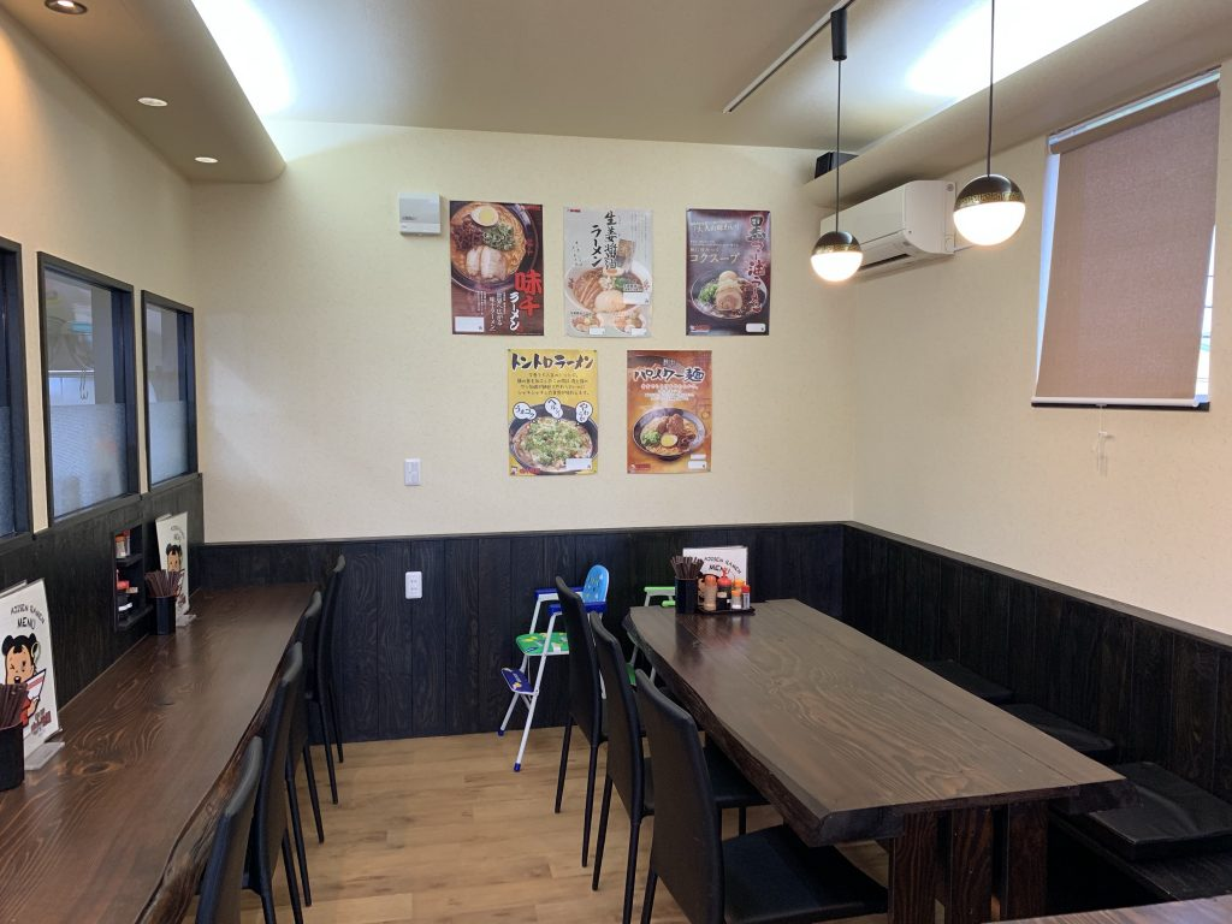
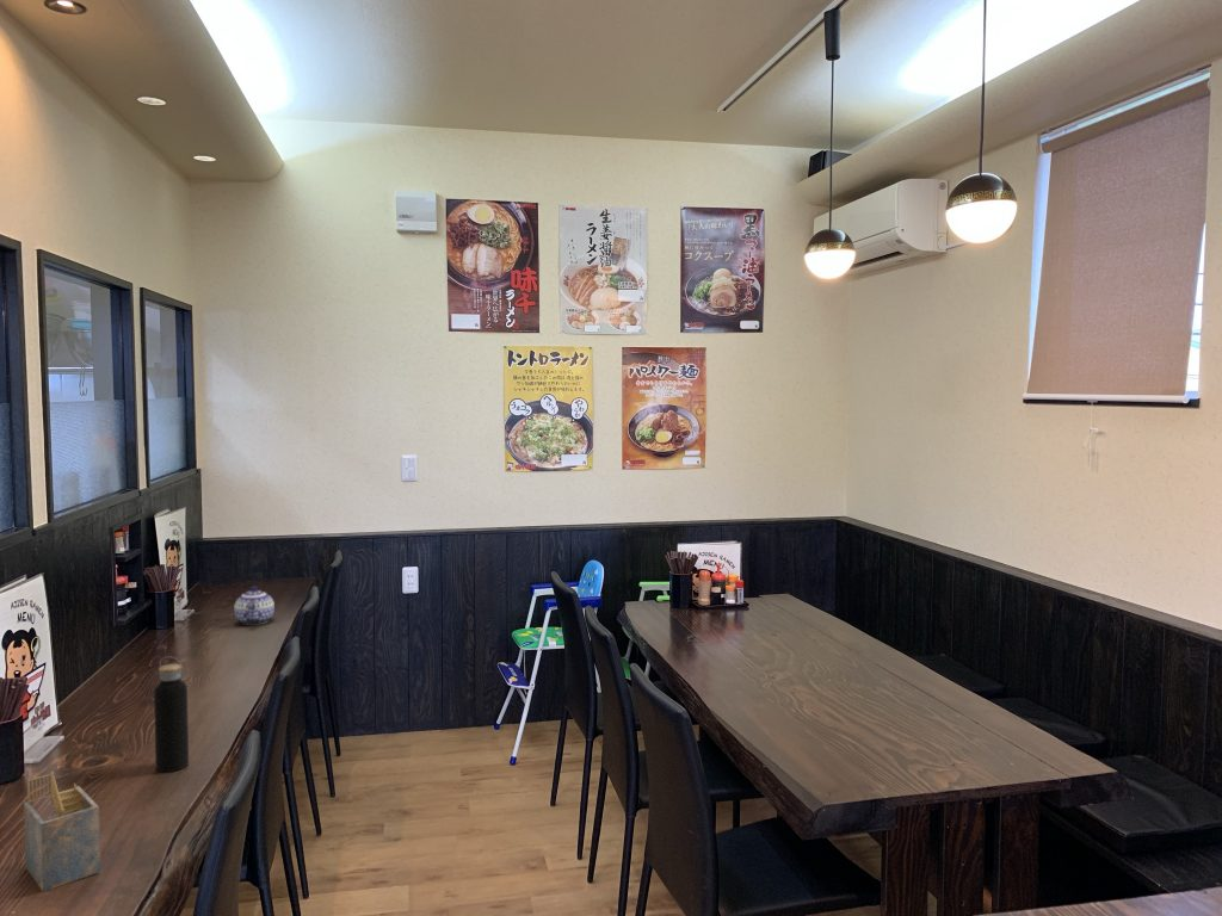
+ water bottle (171, 711)
+ napkin holder (61, 824)
+ teapot (254, 604)
